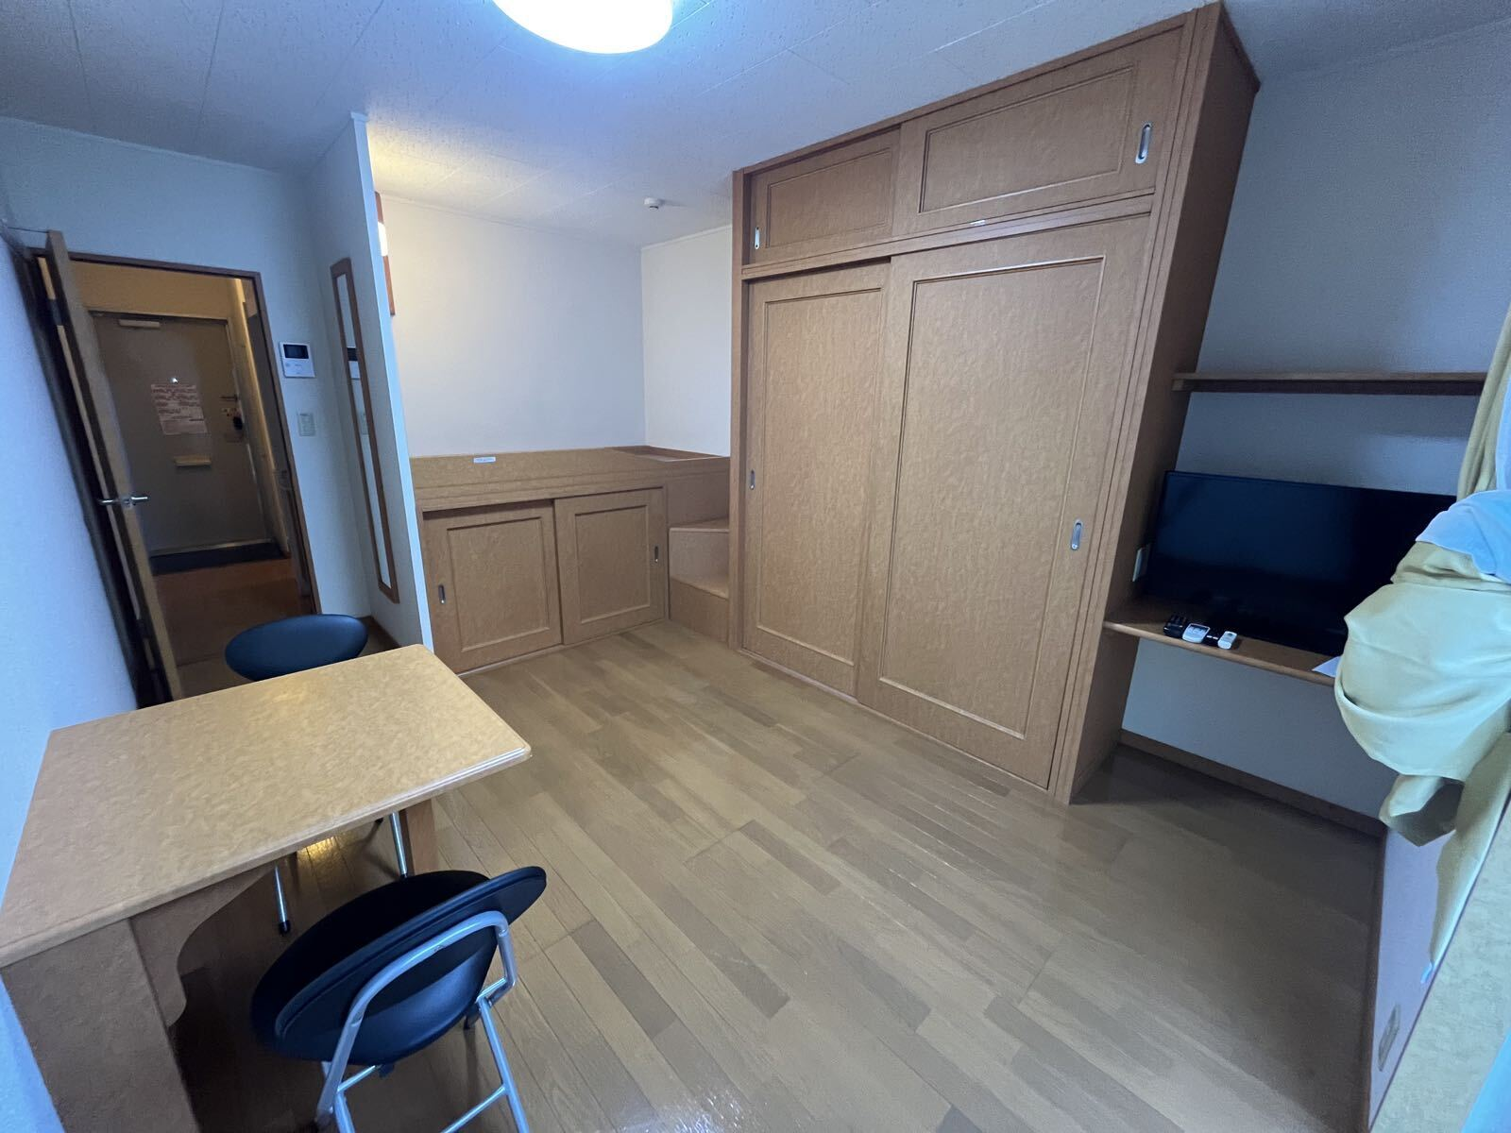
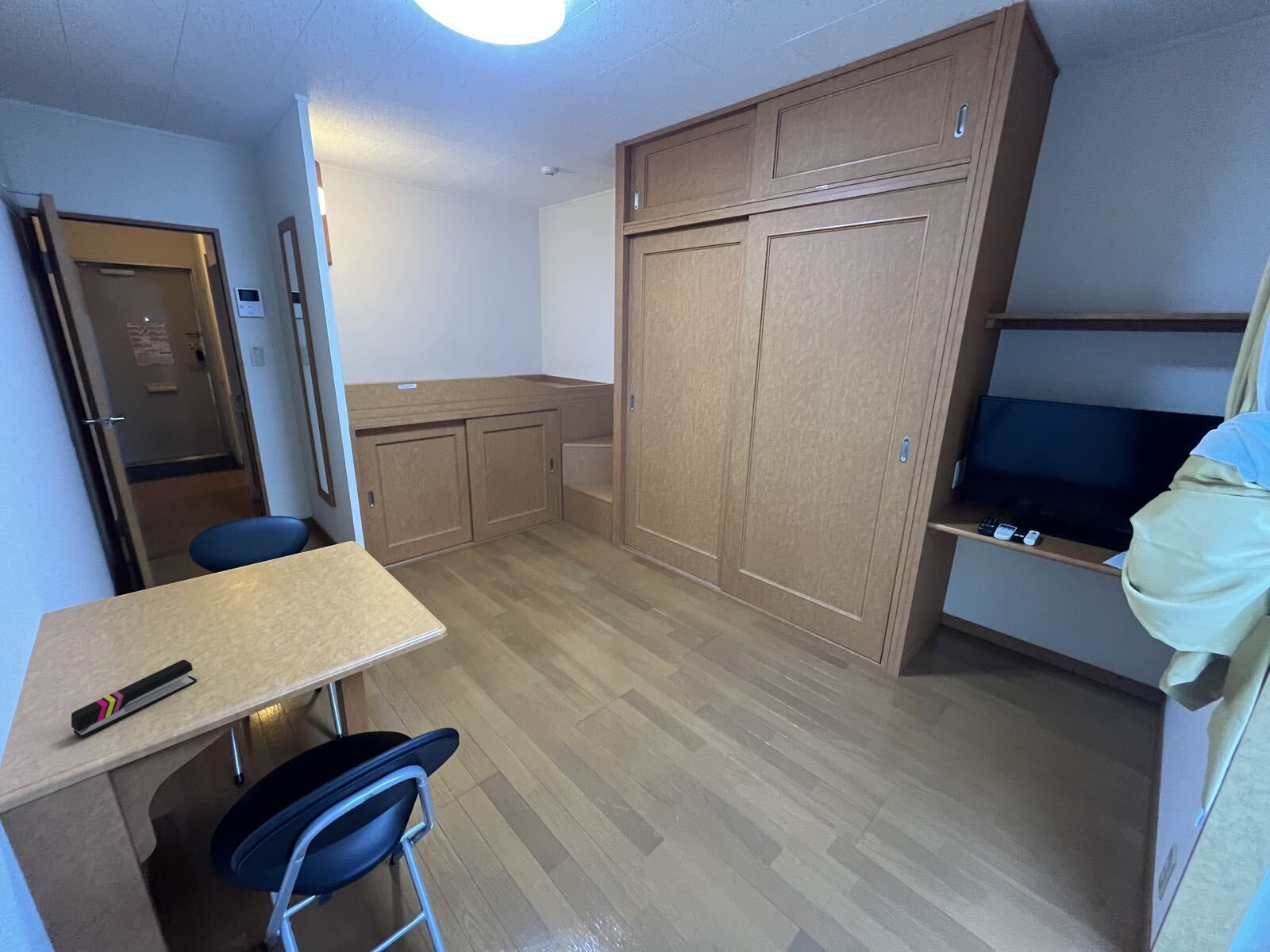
+ stapler (137, 695)
